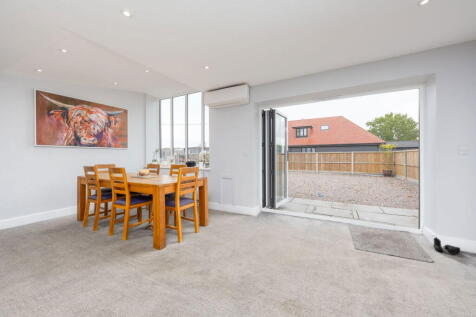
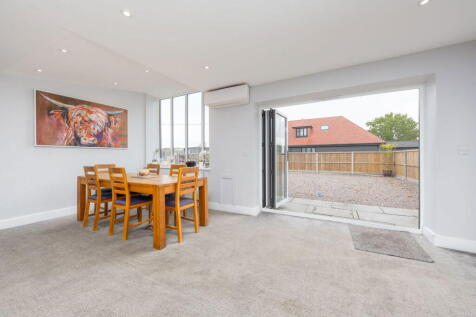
- boots (447, 245)
